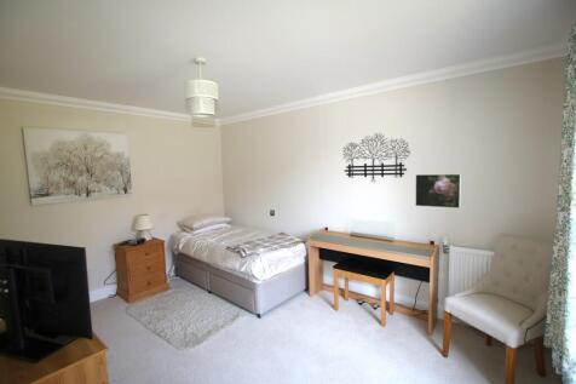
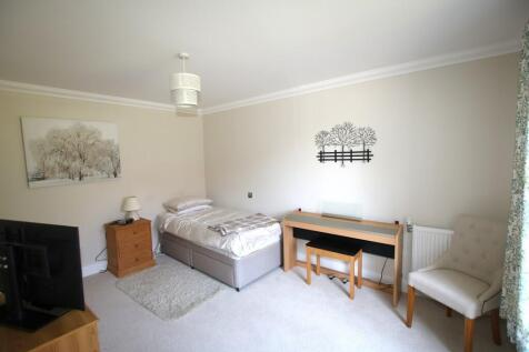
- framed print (437, 190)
